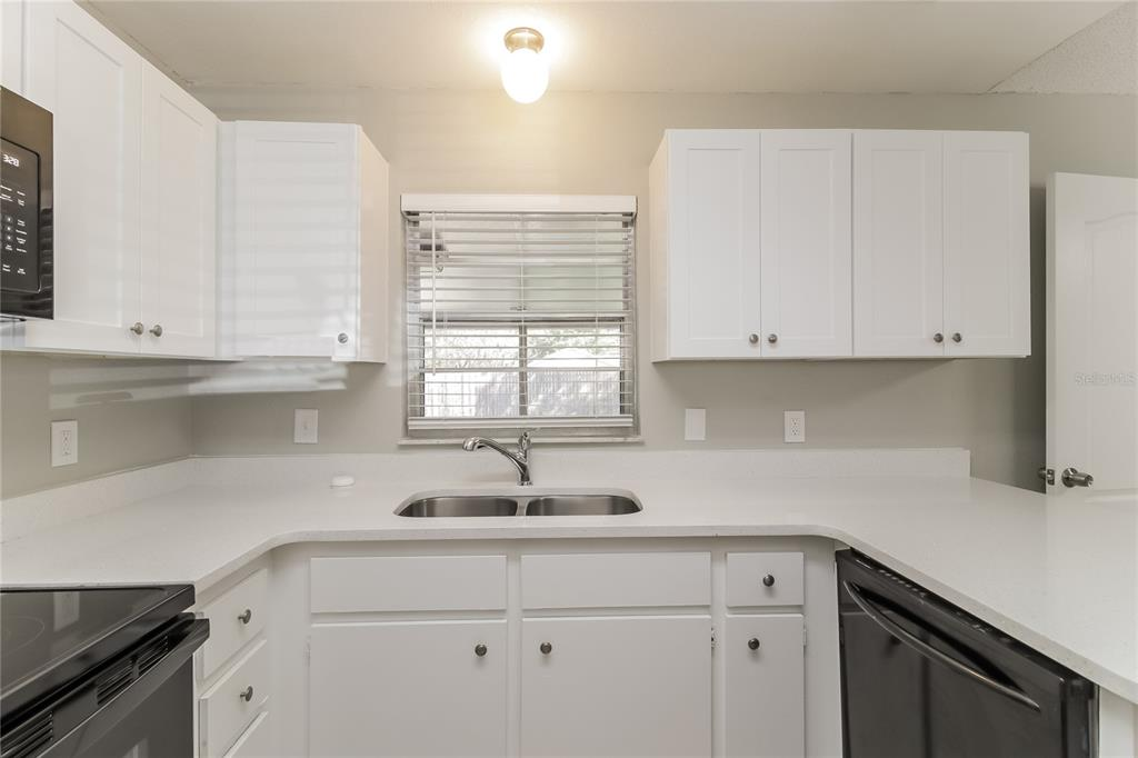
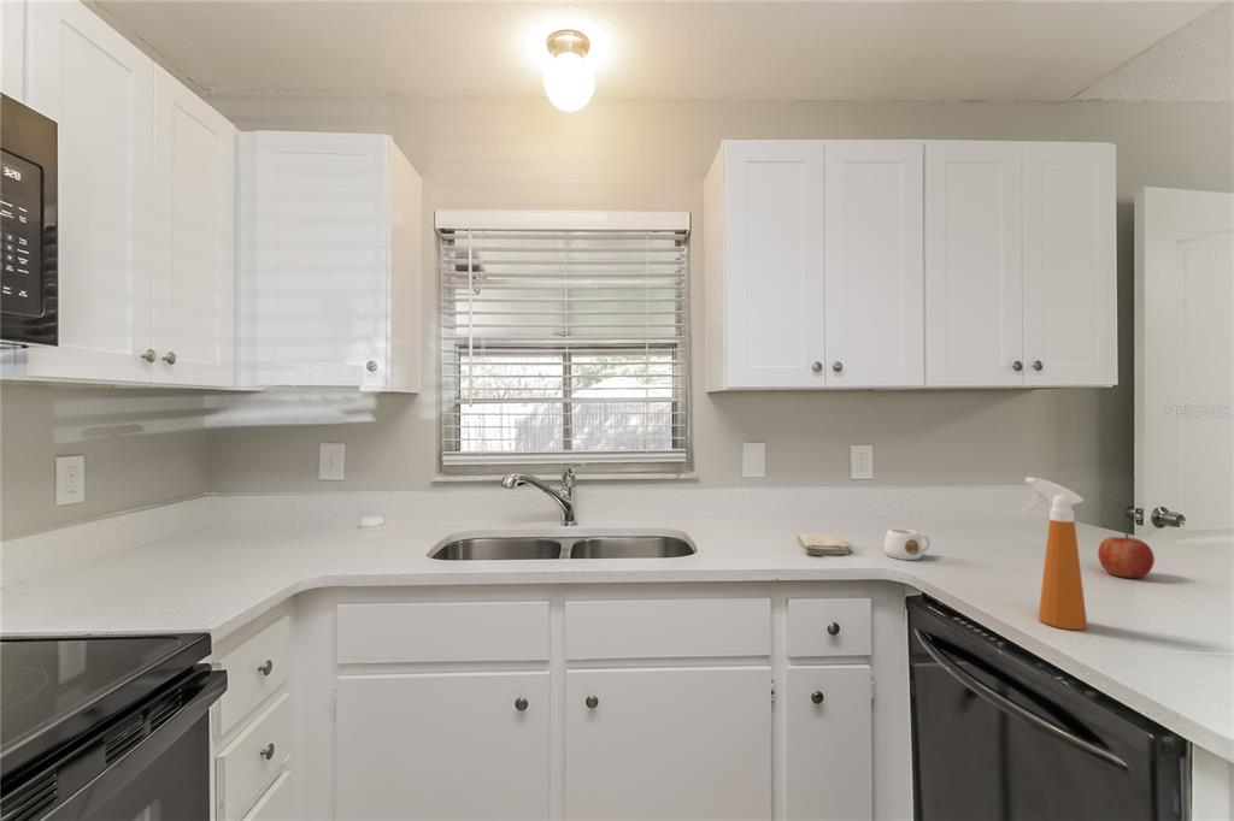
+ spray bottle (1050, 549)
+ fruit (1124, 554)
+ washcloth (822, 543)
+ mug (907, 544)
